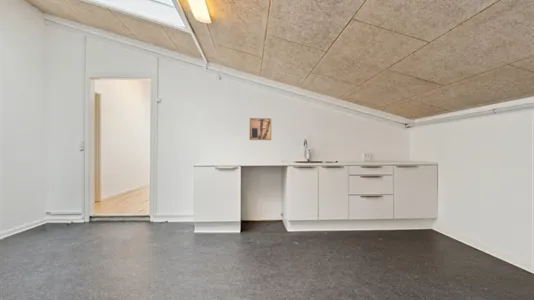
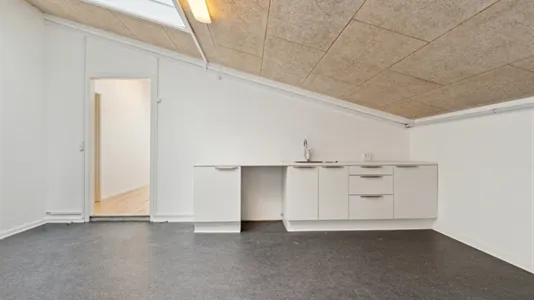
- wall art (260, 129)
